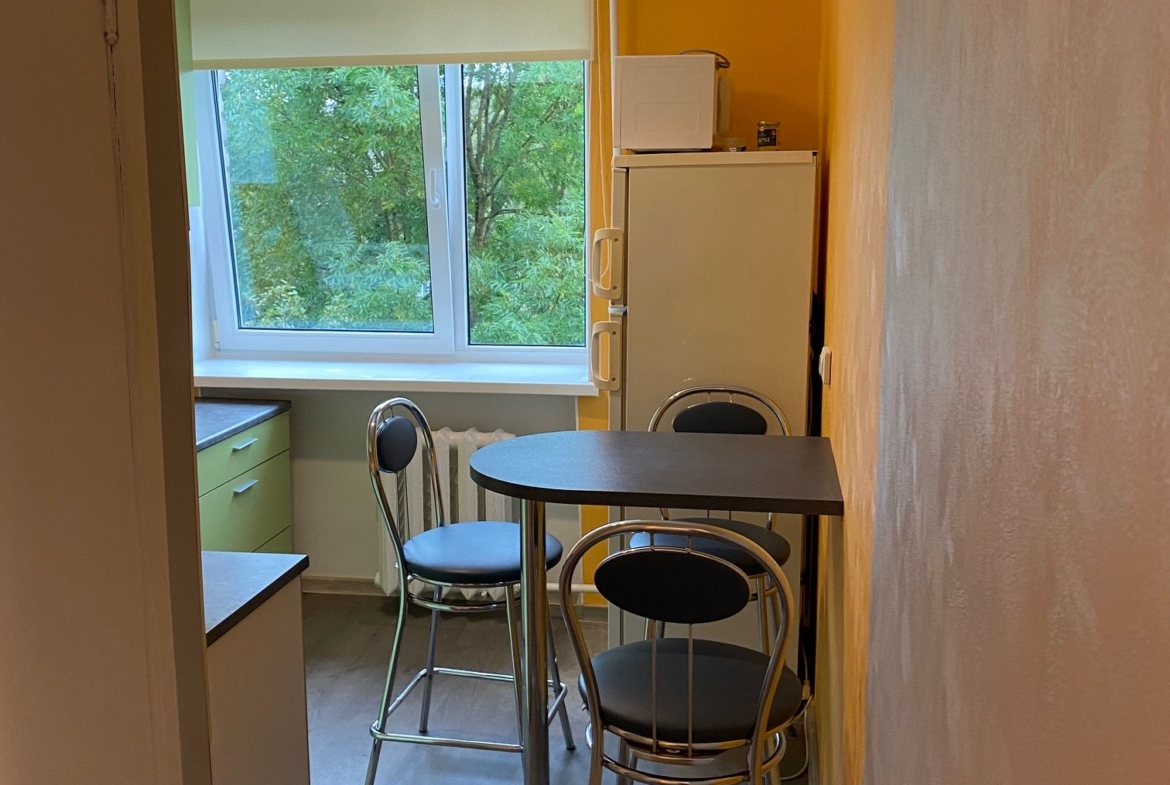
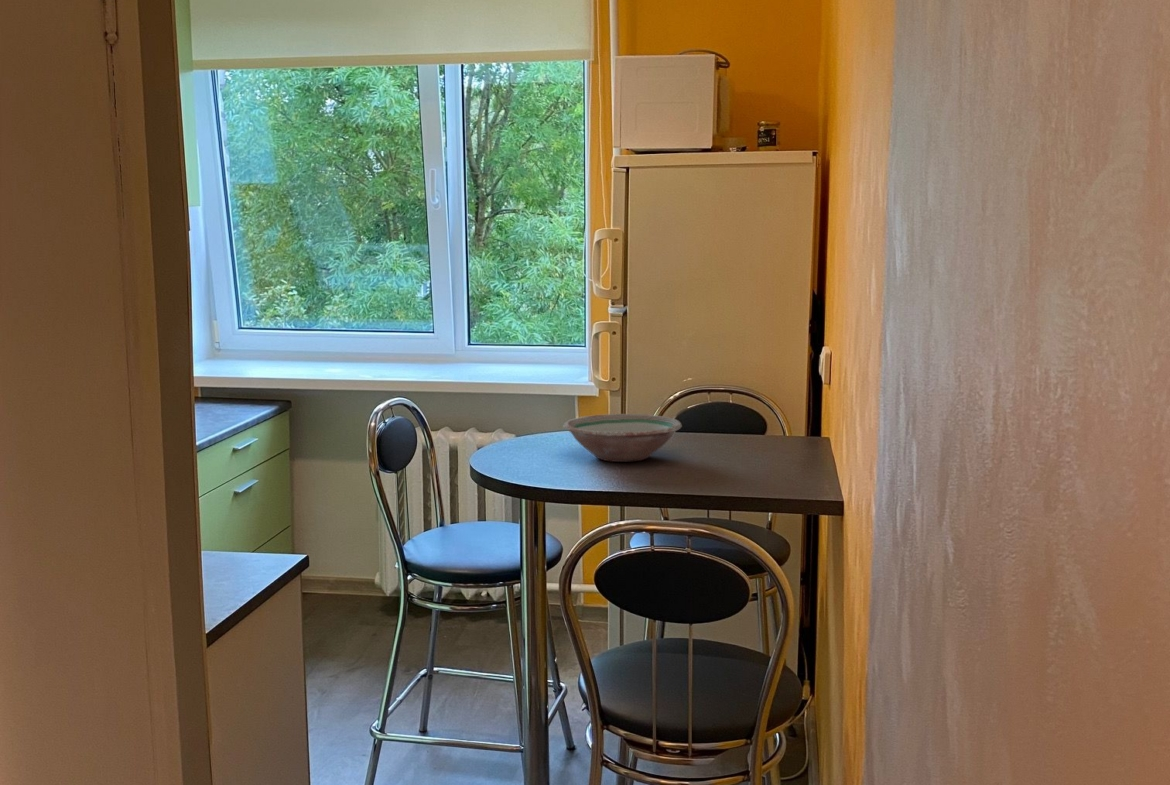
+ bowl (622, 439)
